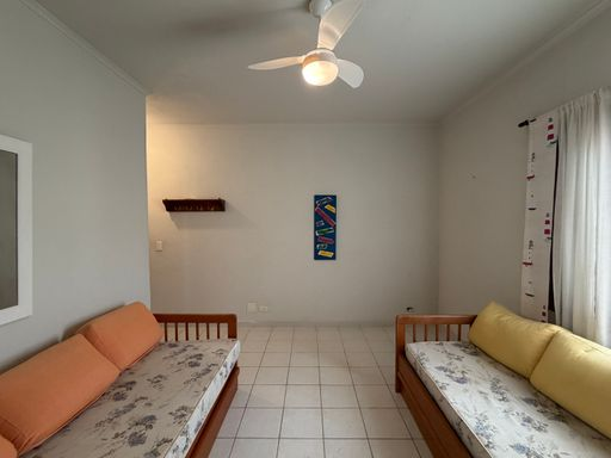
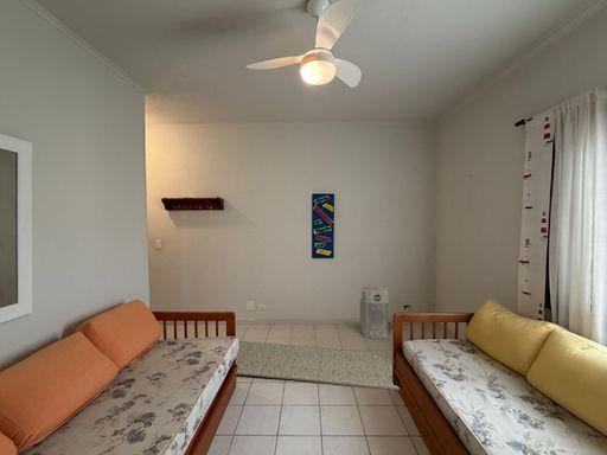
+ air purifier (373, 310)
+ rug (332, 364)
